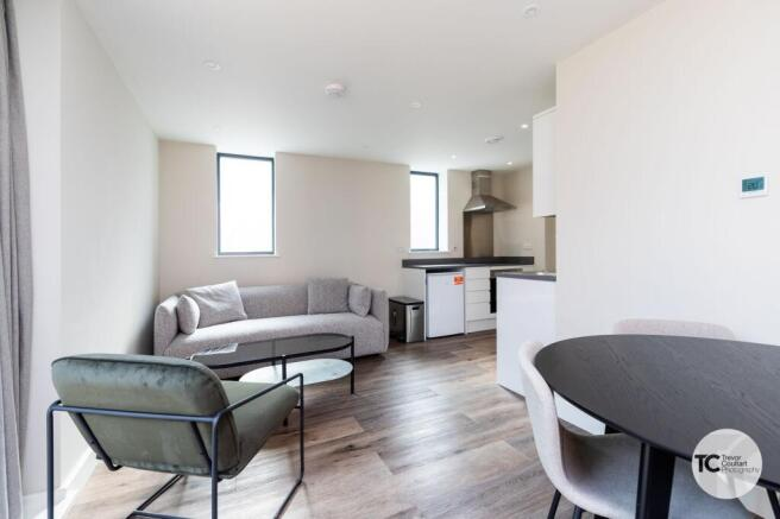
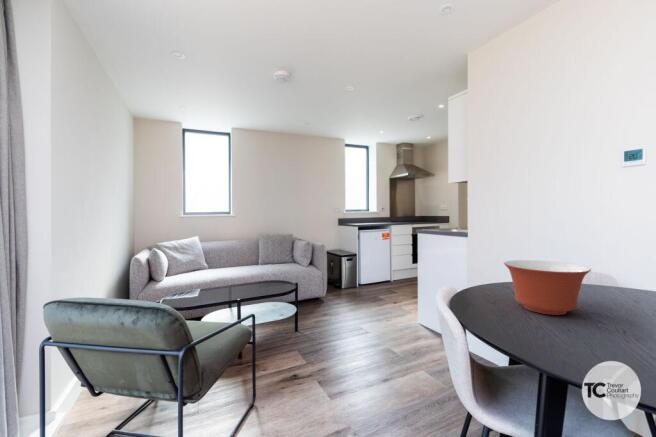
+ mixing bowl (544, 287)
